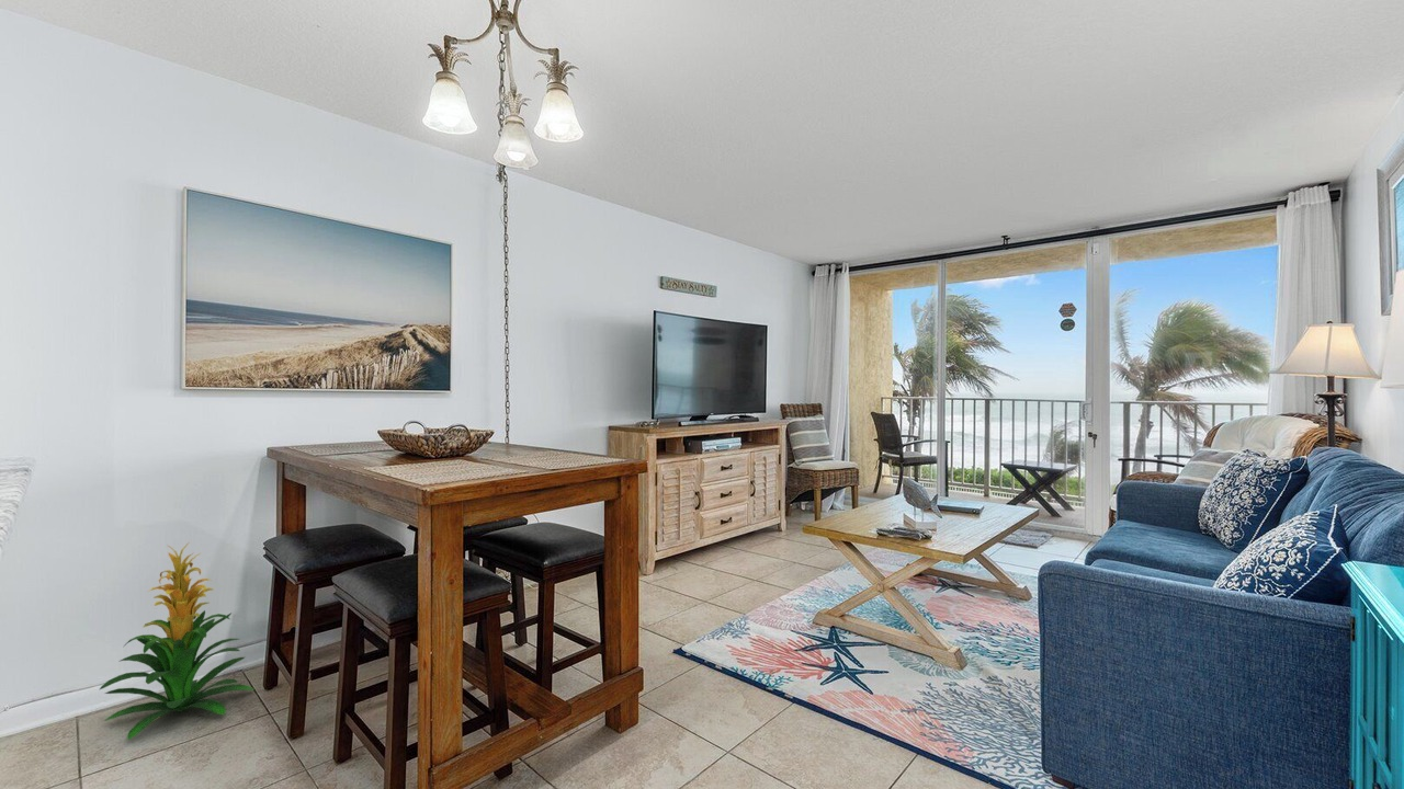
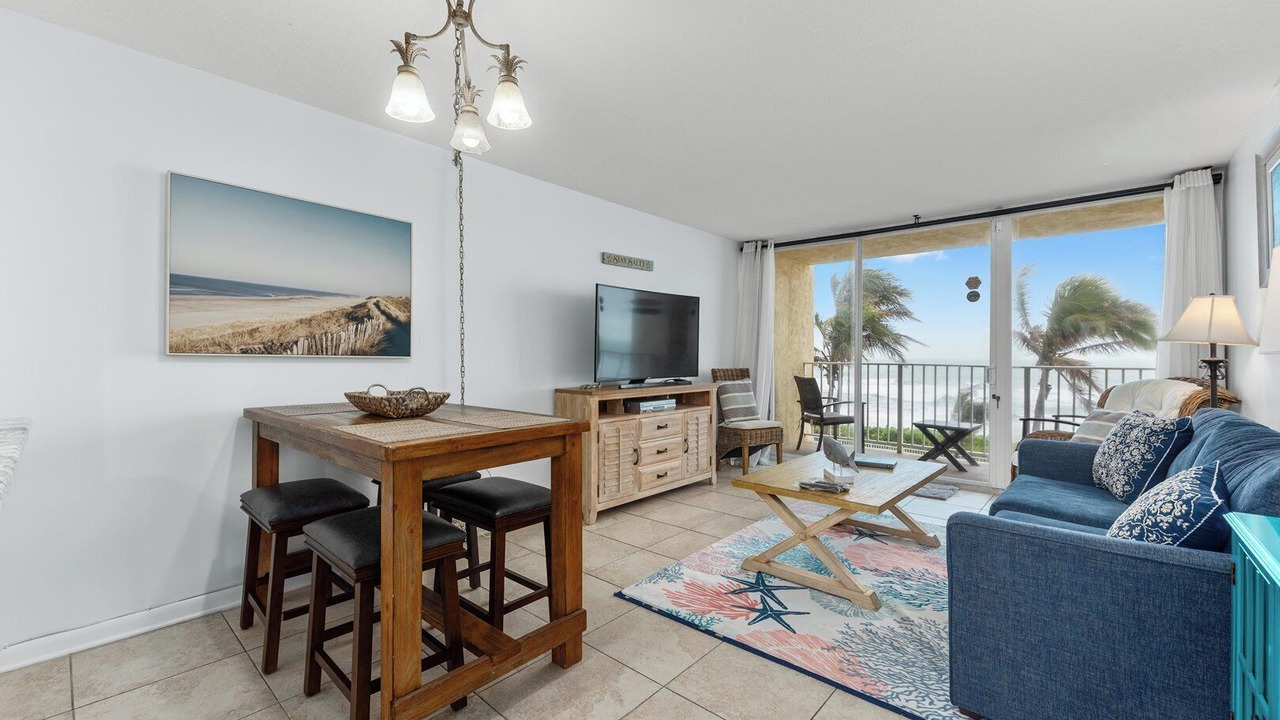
- indoor plant (181, 626)
